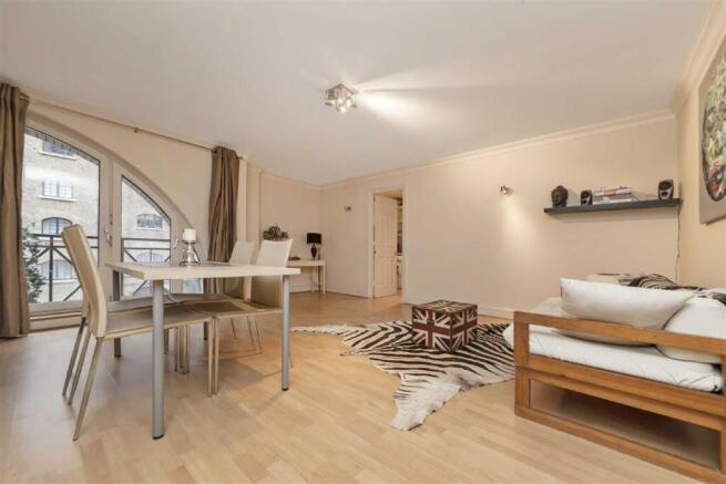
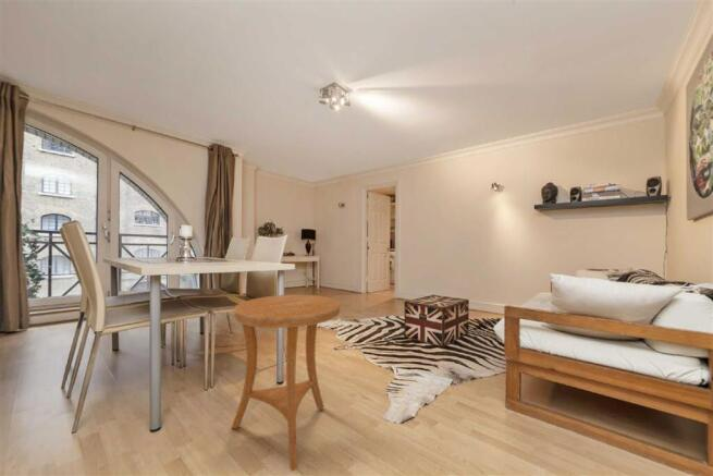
+ side table (288, 367)
